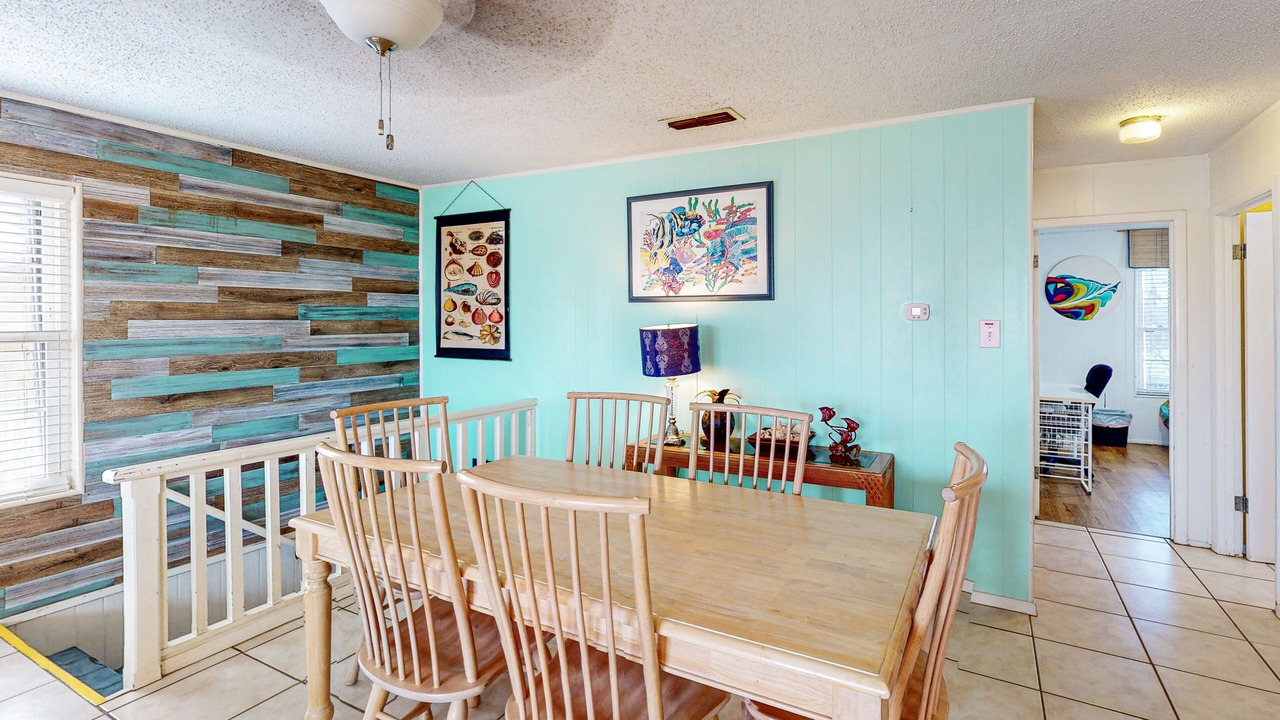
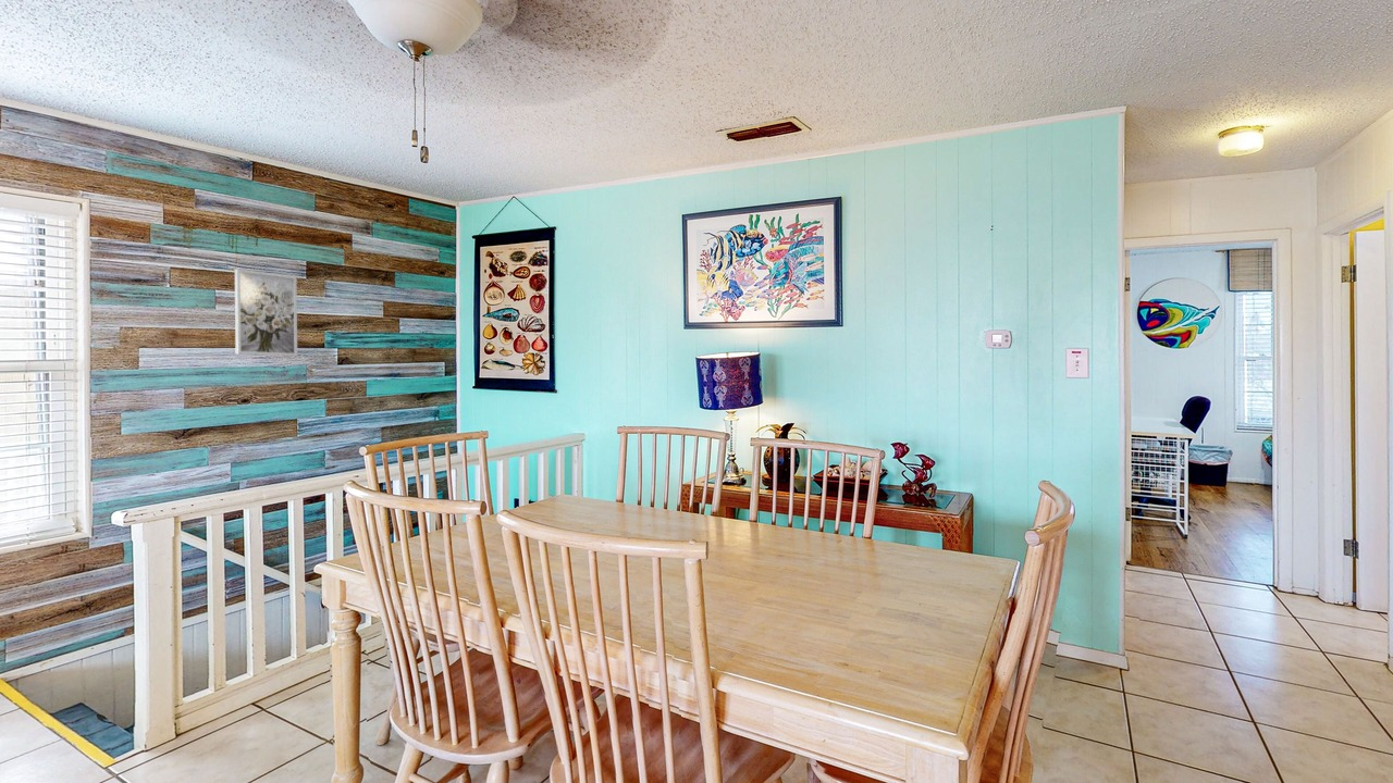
+ wall art (267, 313)
